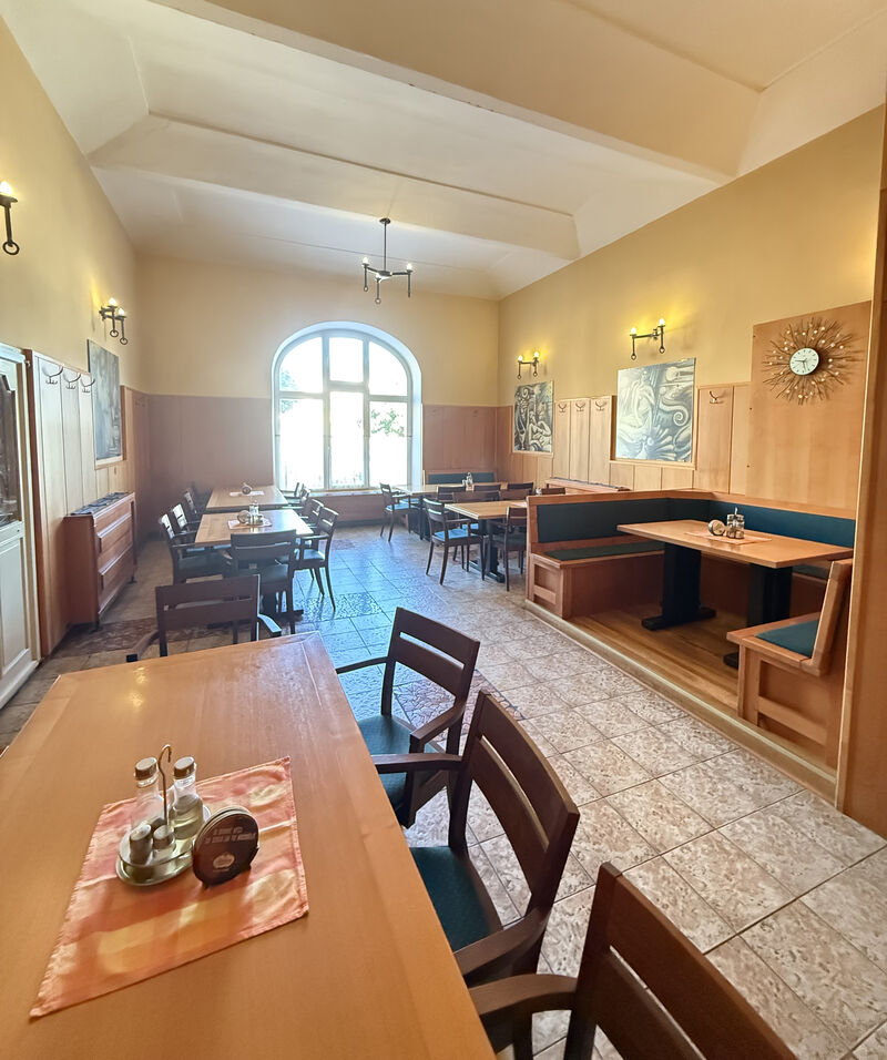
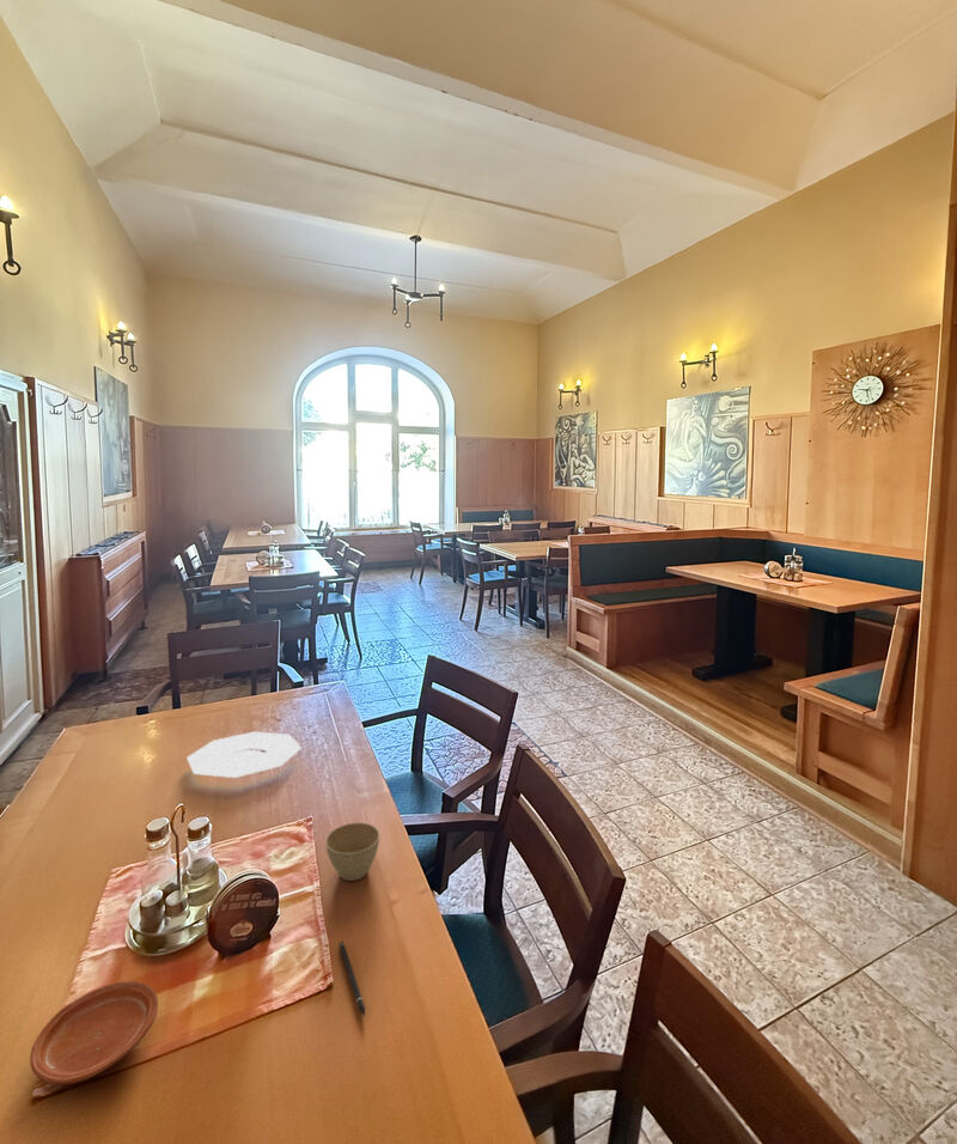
+ flower pot (353, 854)
+ plate (97, 1036)
+ plate (245, 750)
+ pen (352, 976)
